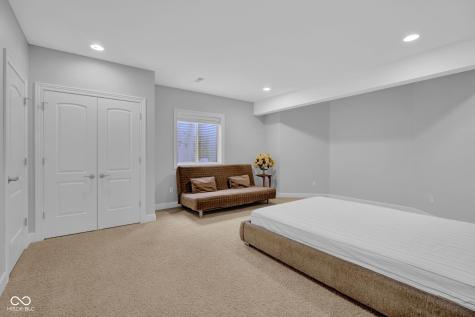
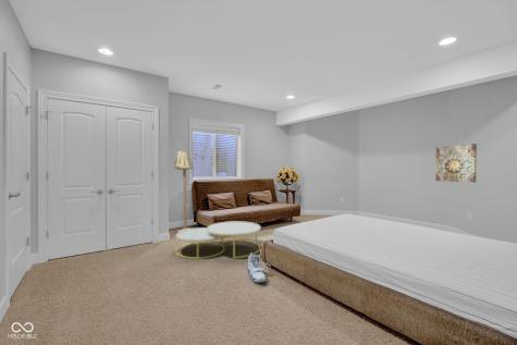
+ sneaker (256, 267)
+ coffee table (219, 237)
+ floor lamp (184, 189)
+ wall art (454, 163)
